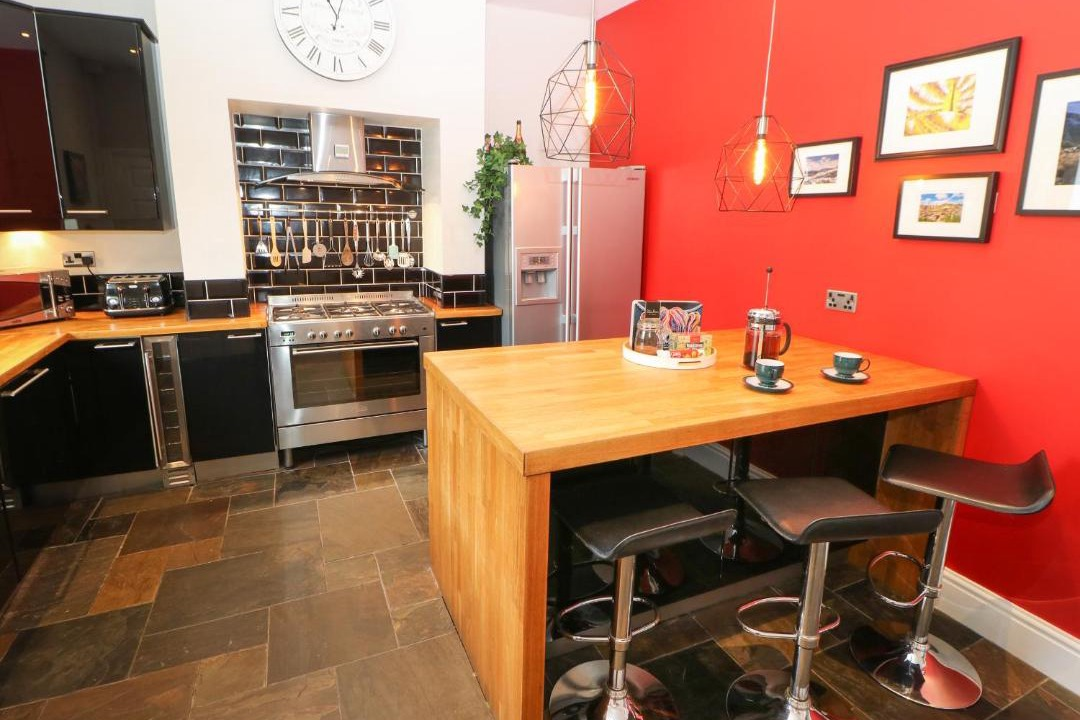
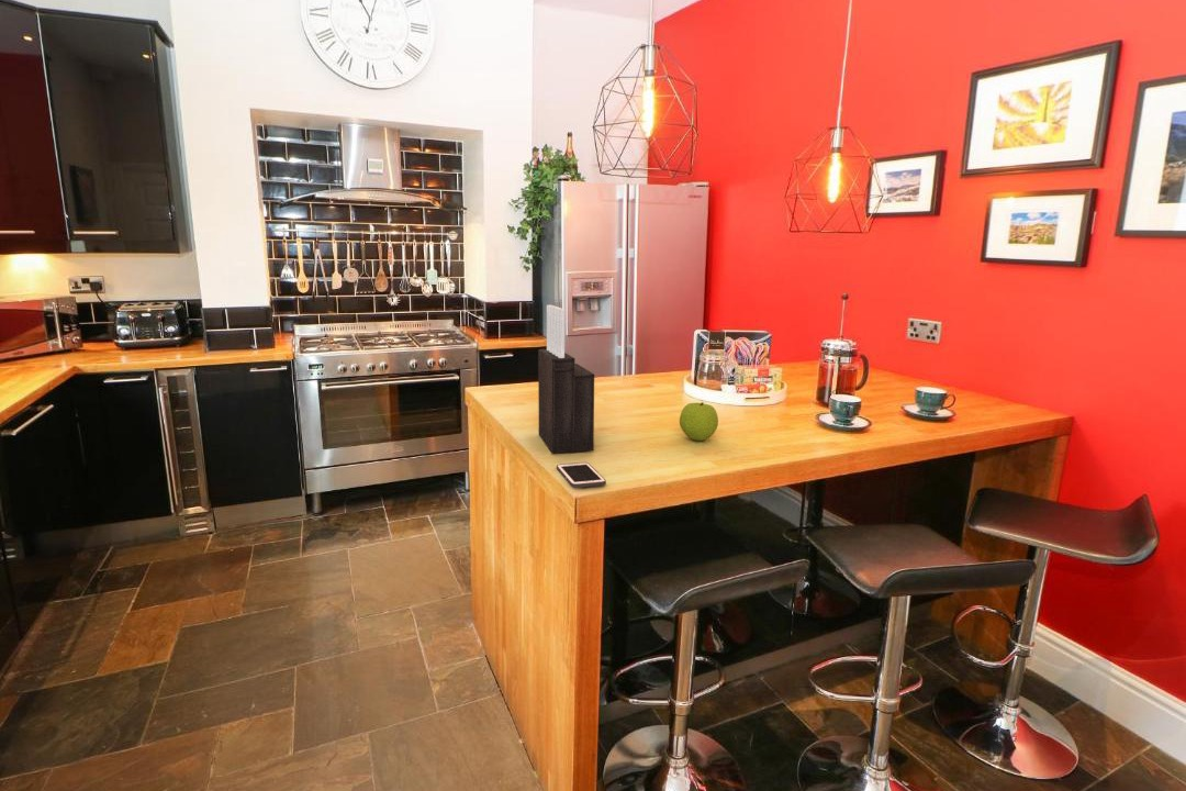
+ cell phone (580, 474)
+ knife block (569, 376)
+ apple (698, 421)
